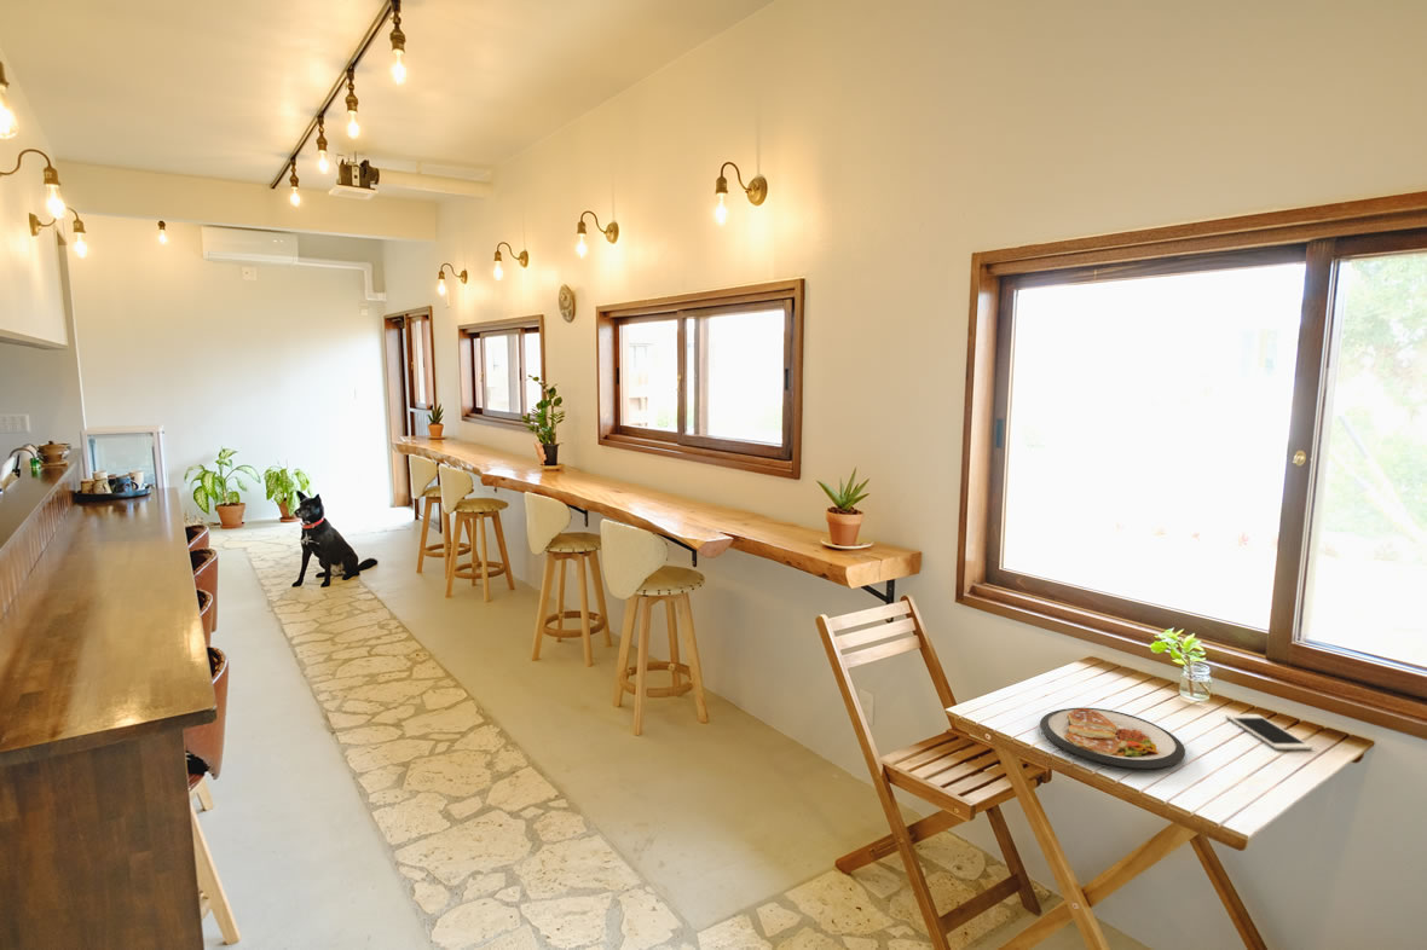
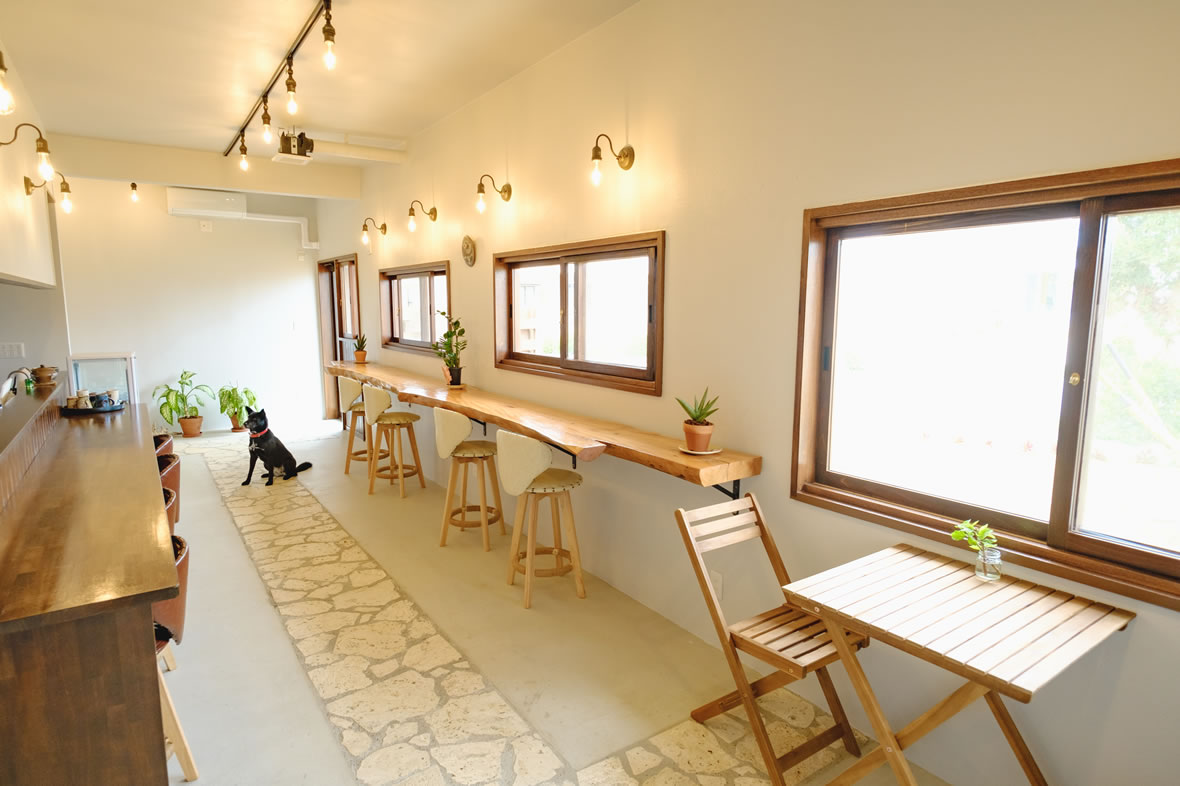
- cell phone (1266, 730)
- dish (1109, 732)
